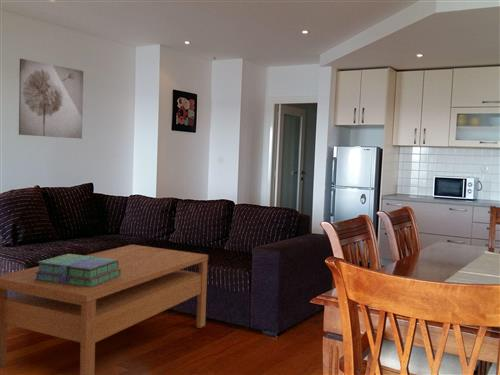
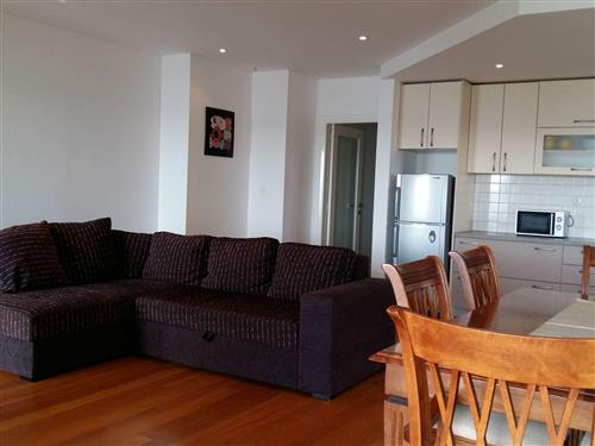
- wall art (52, 101)
- coffee table (113, 304)
- stack of books (78, 268)
